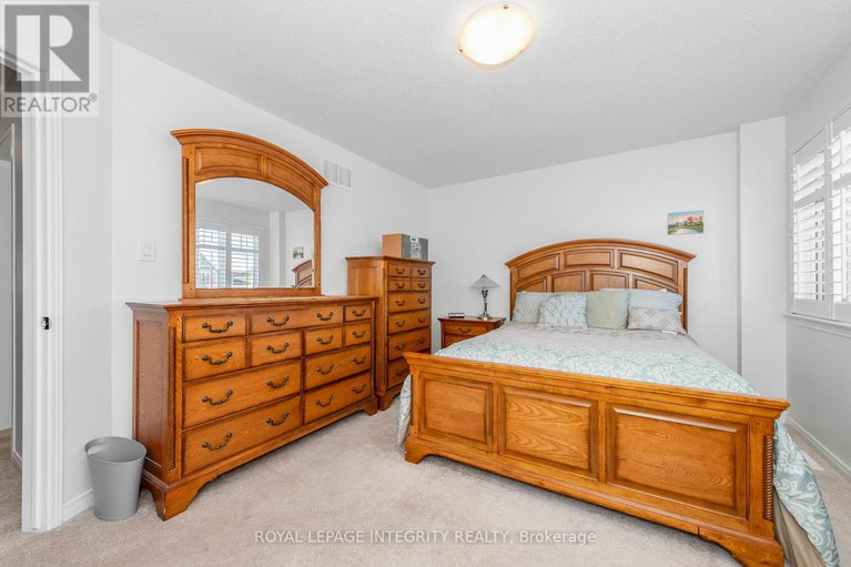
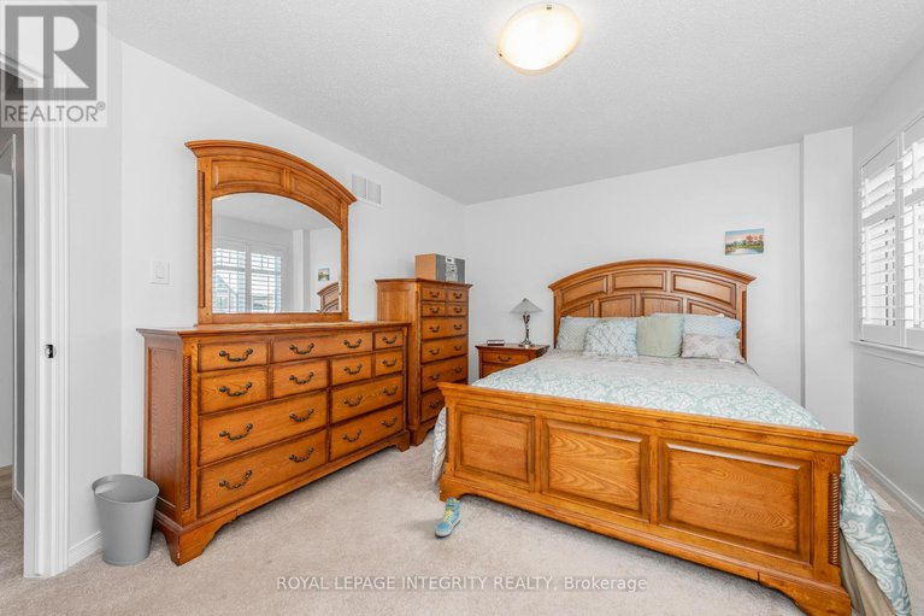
+ sneaker (447, 514)
